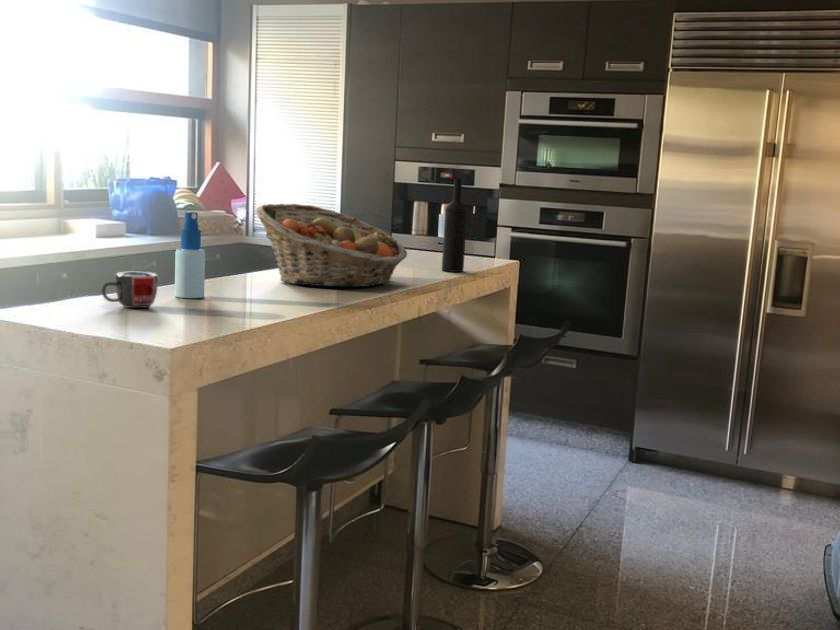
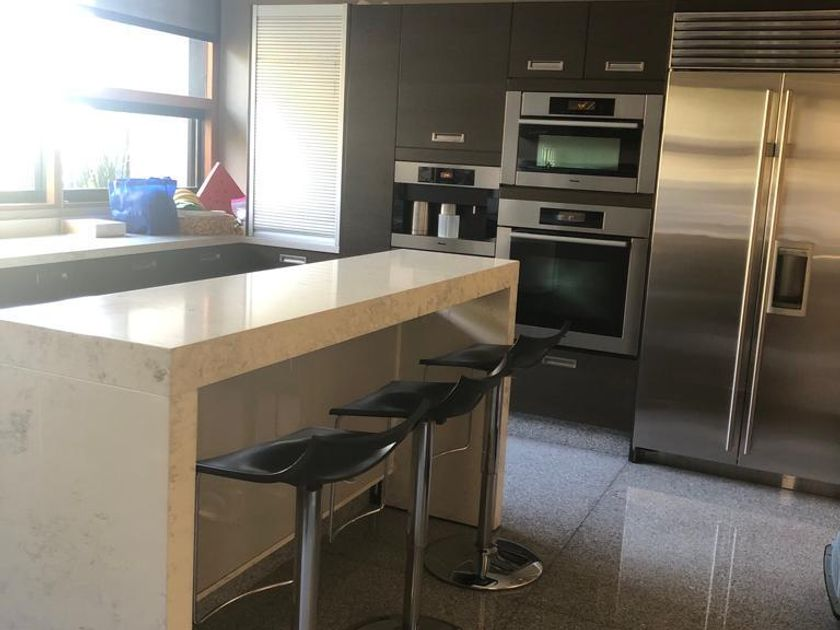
- spray bottle (190, 254)
- wine bottle (455, 225)
- fruit basket (332, 244)
- mug (129, 290)
